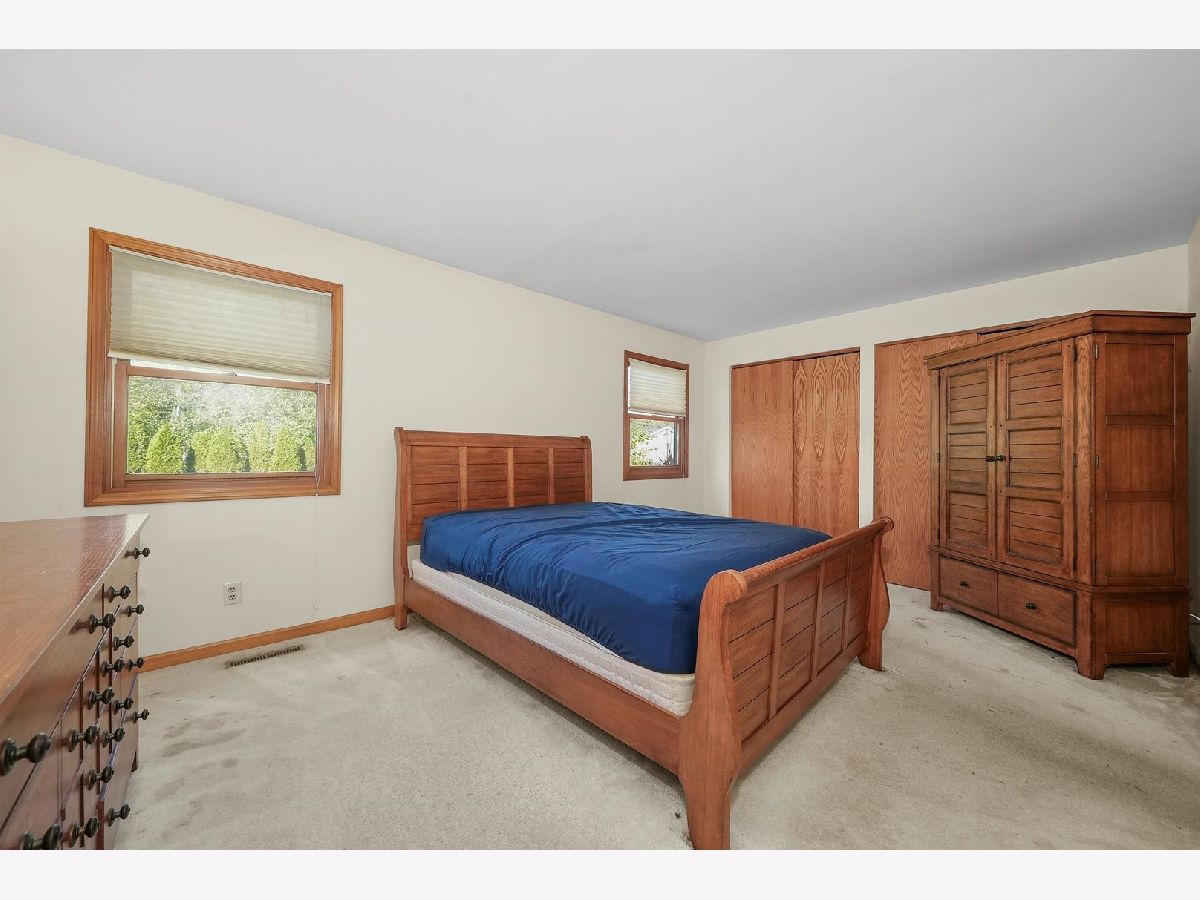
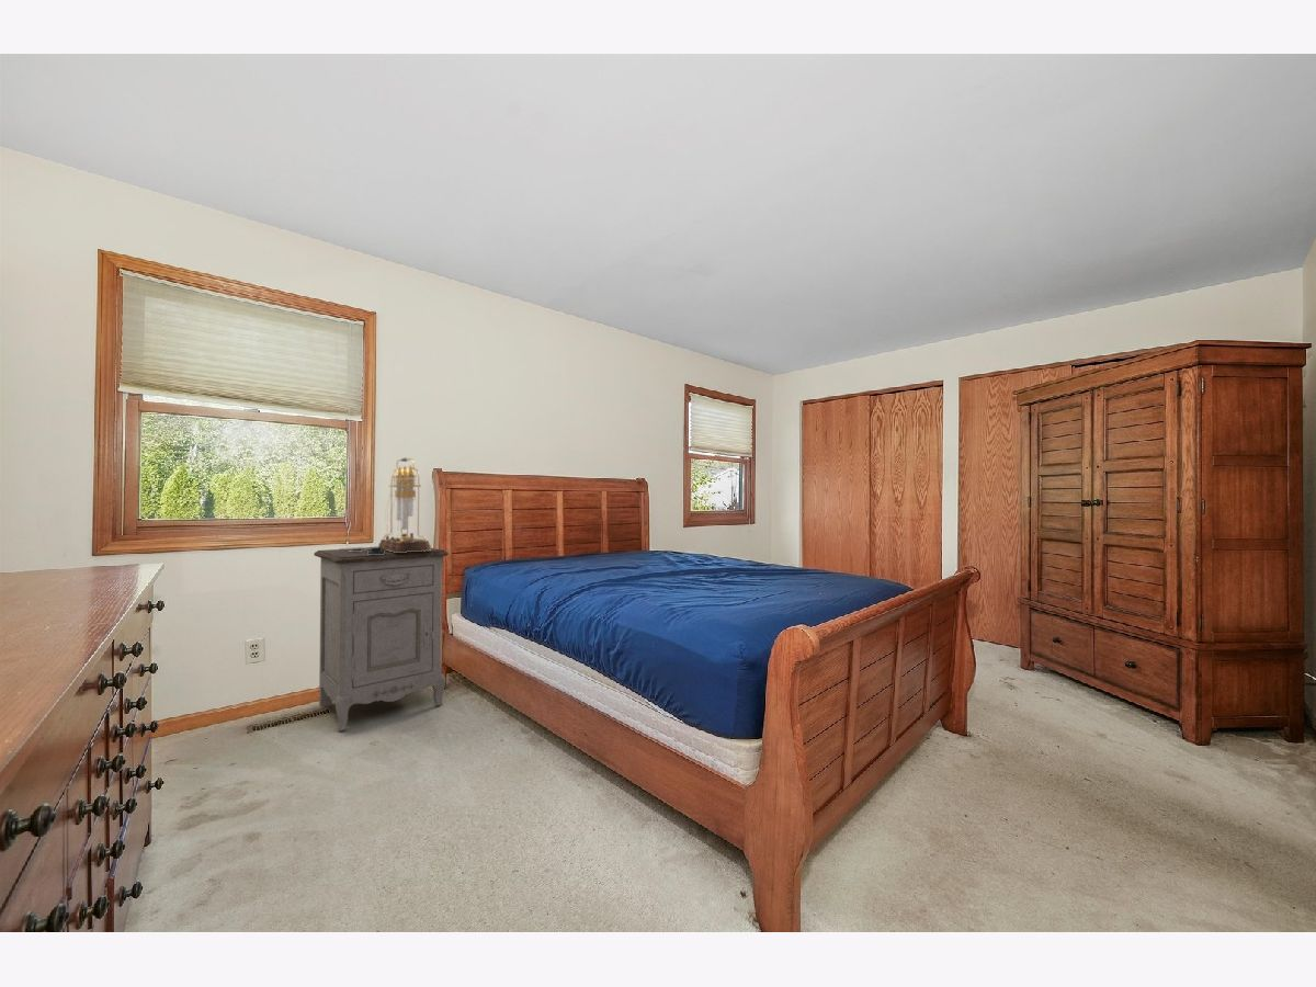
+ nightstand (384, 628)
+ table lamp (387, 502)
